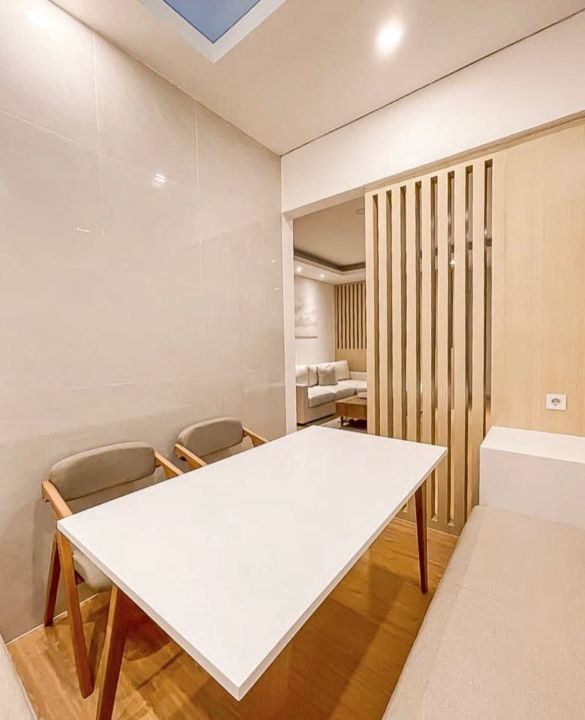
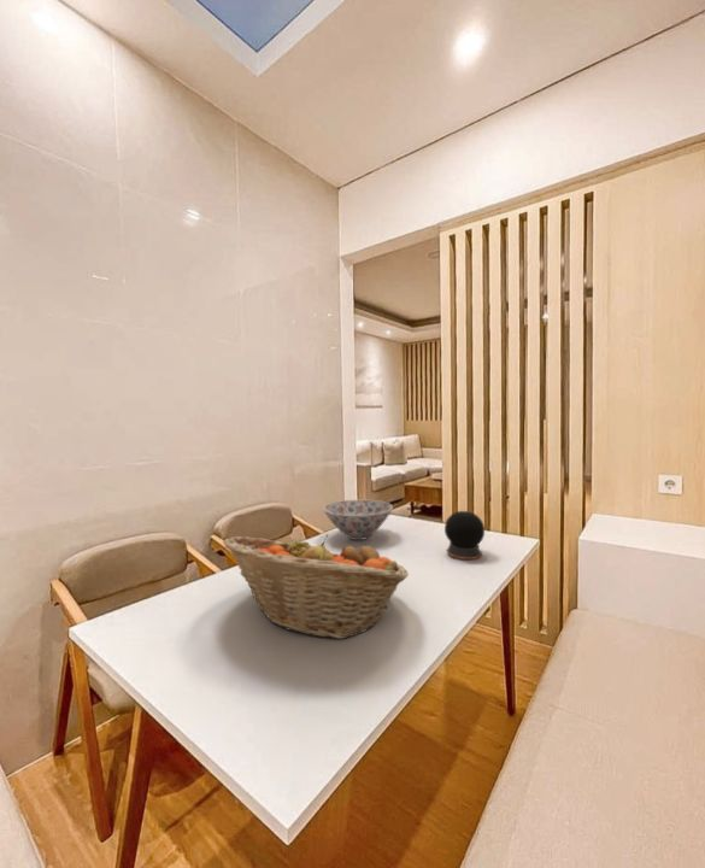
+ bowl (358, 522)
+ fruit basket (313, 570)
+ speaker (464, 533)
